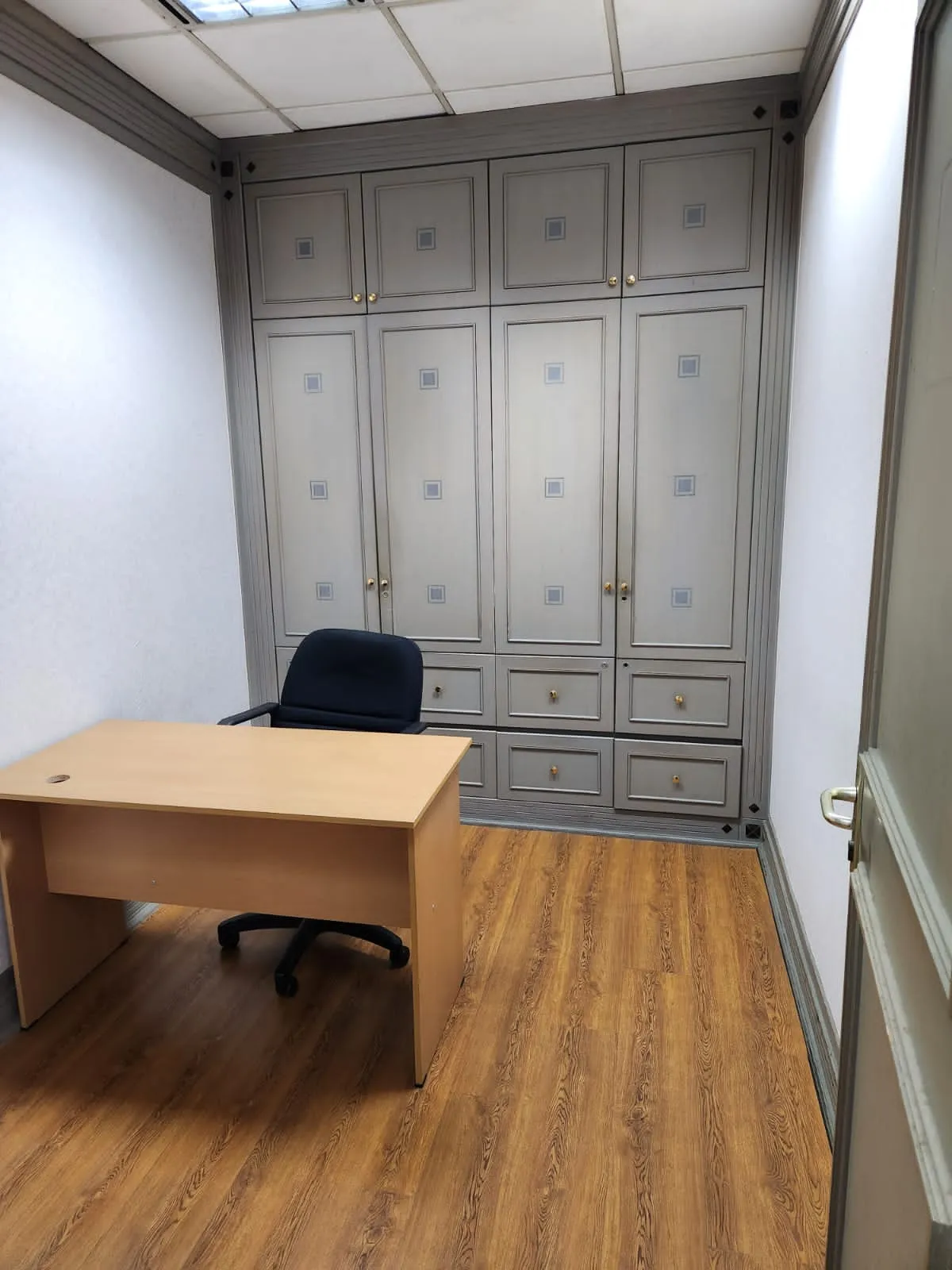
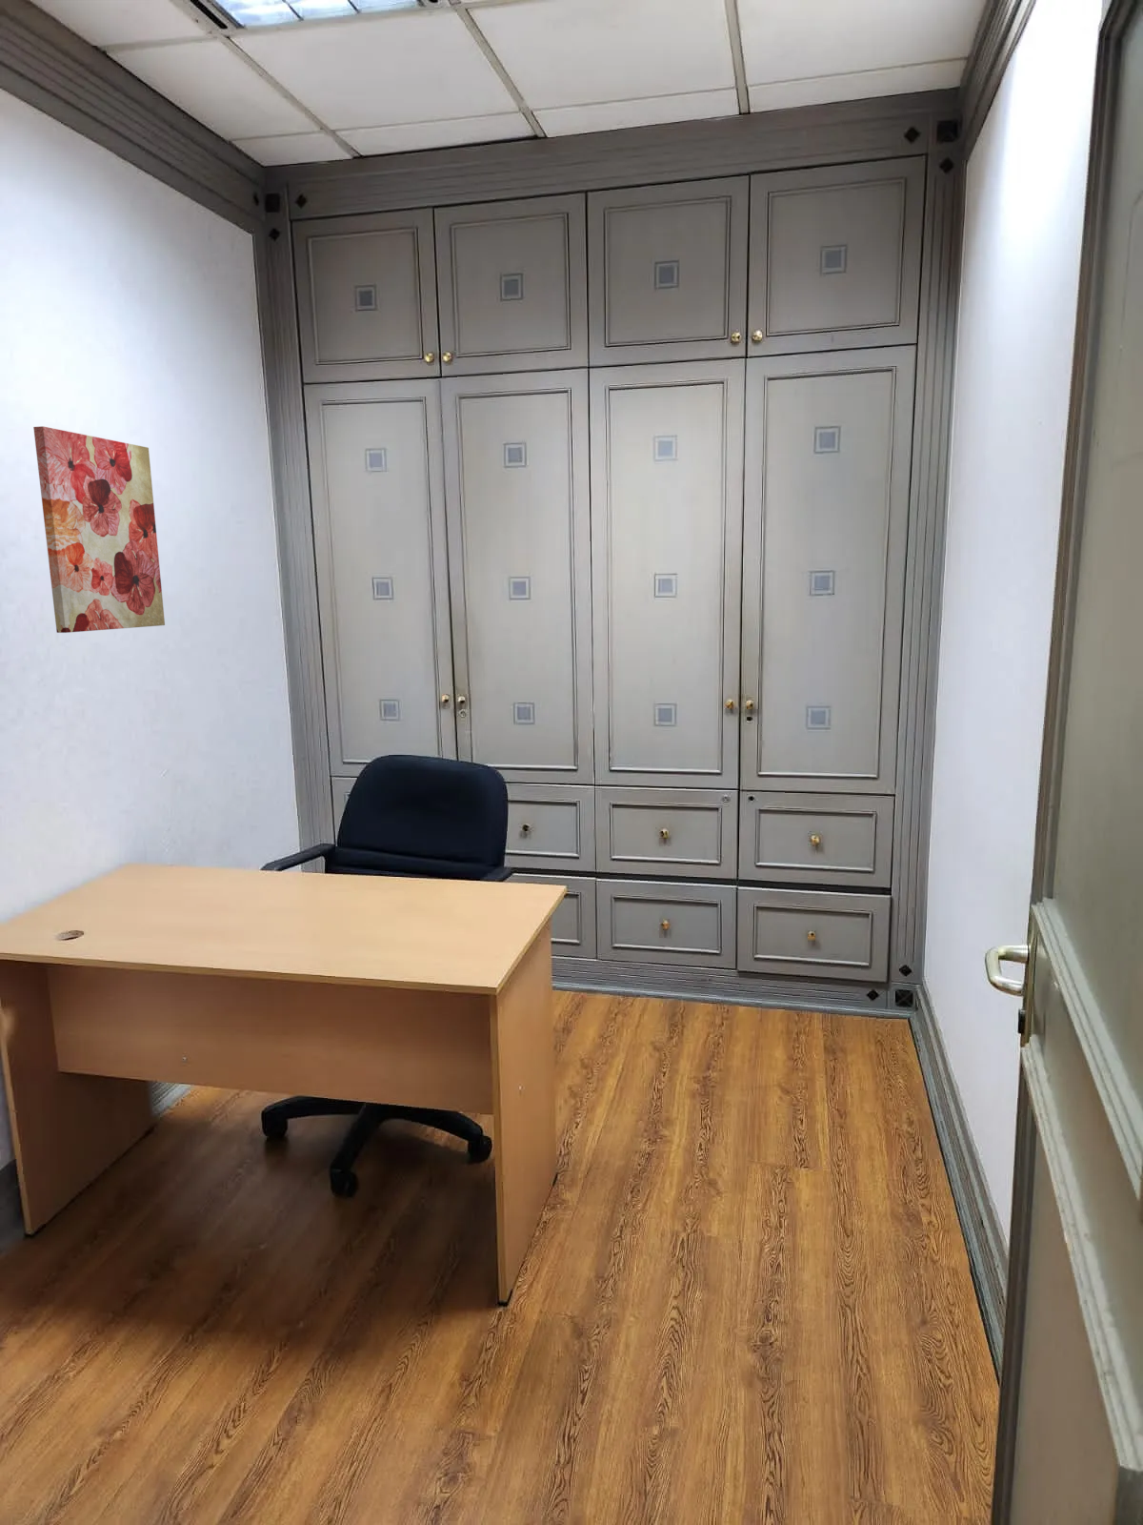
+ wall art (104, 534)
